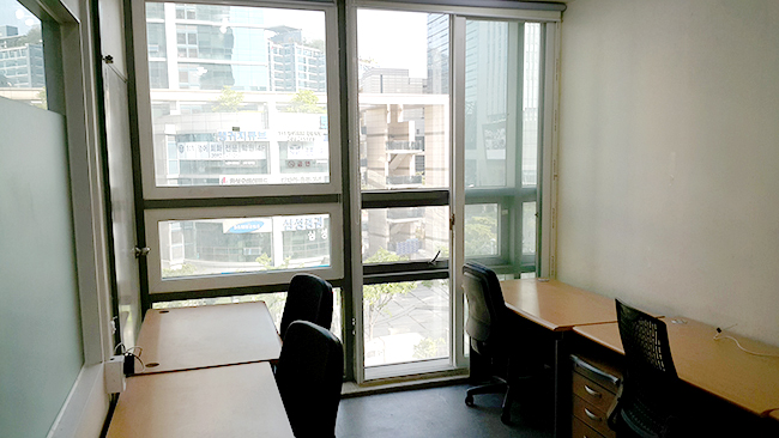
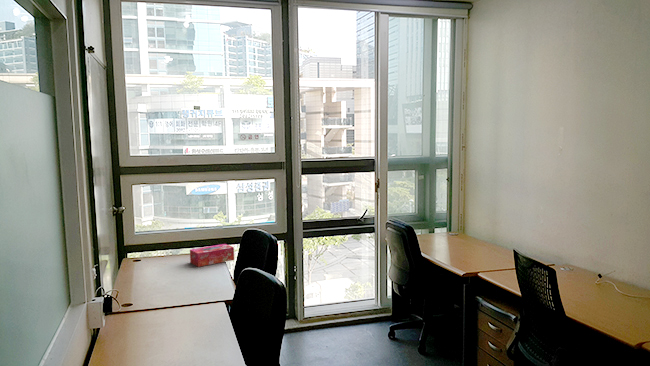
+ tissue box (212, 254)
